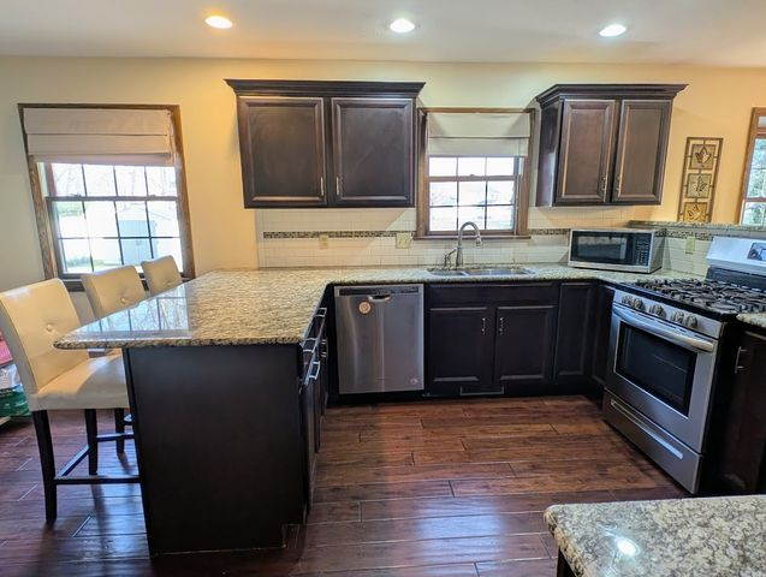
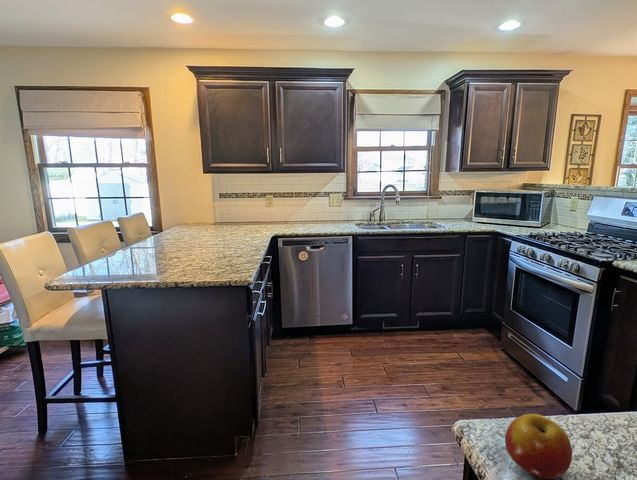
+ fruit (537, 444)
